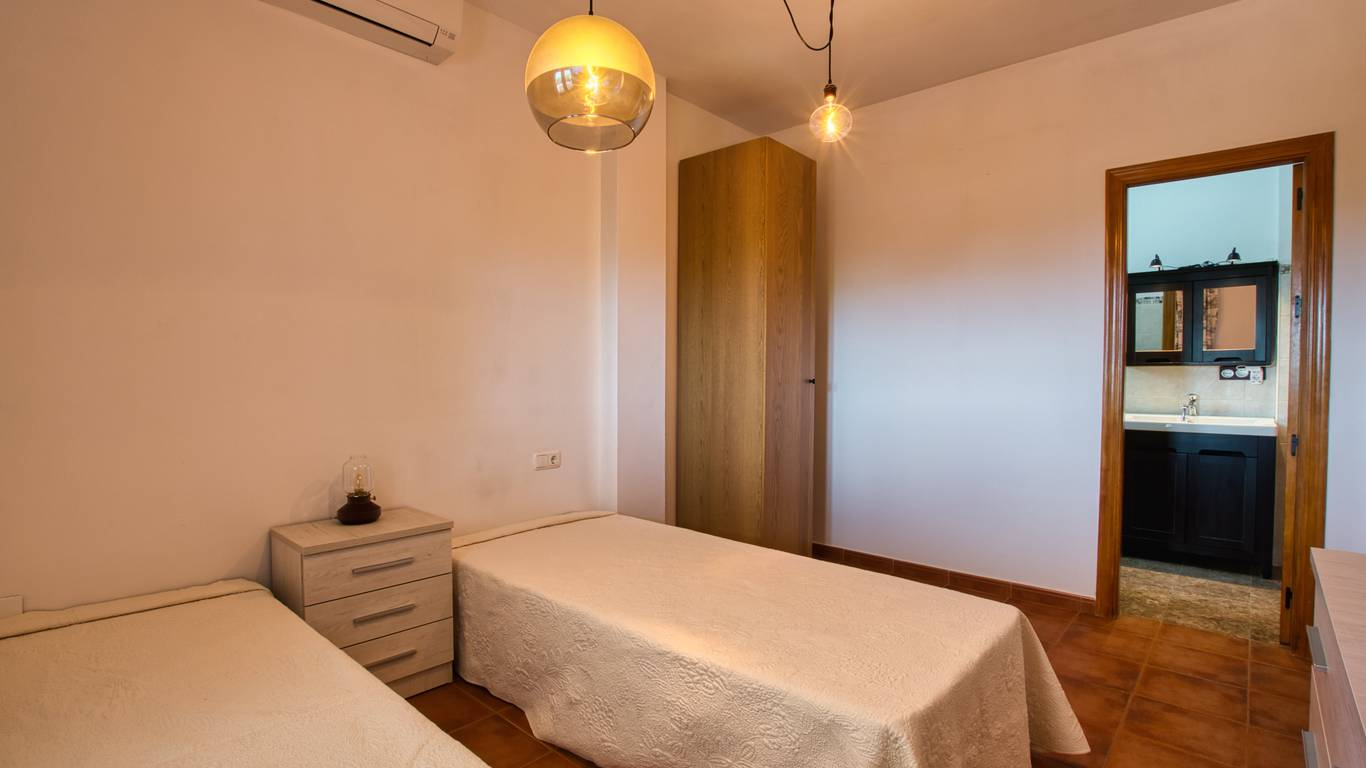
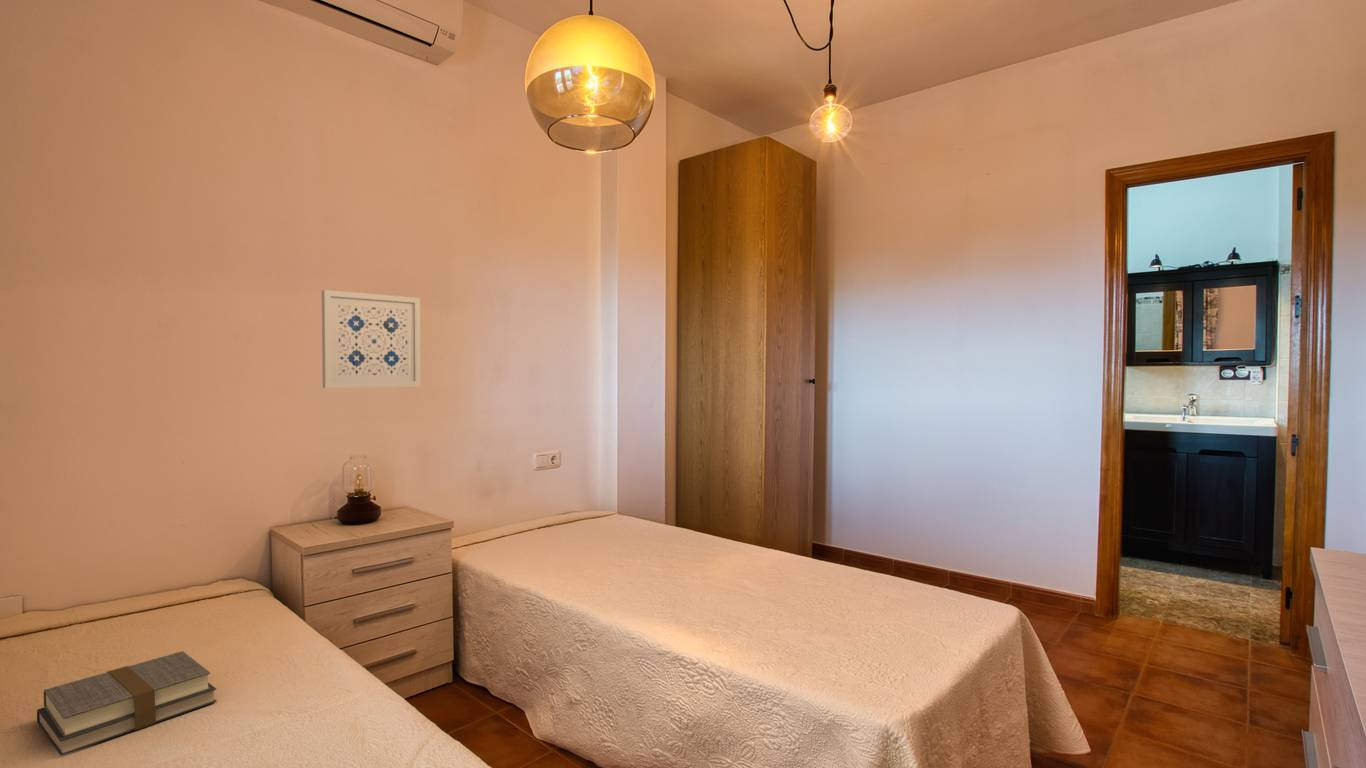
+ wall art (373, 340)
+ book (129, 695)
